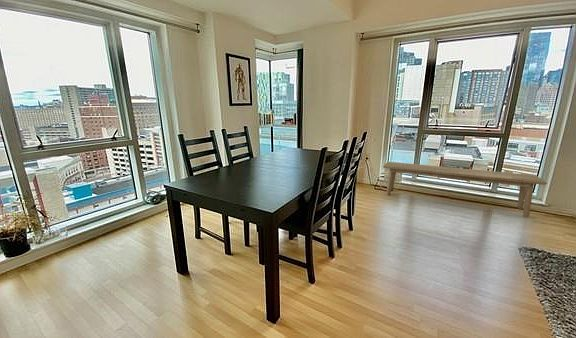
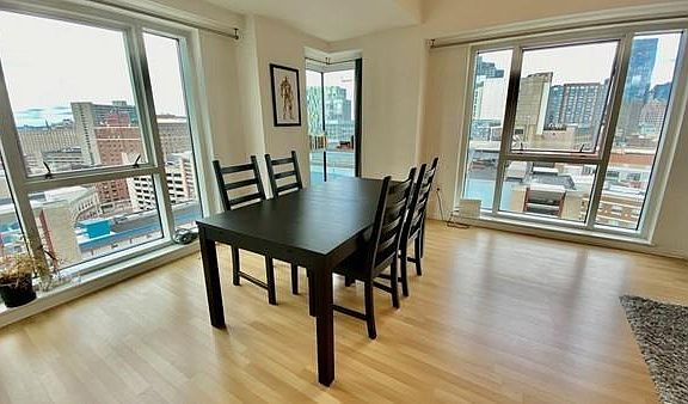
- bench (451, 178)
